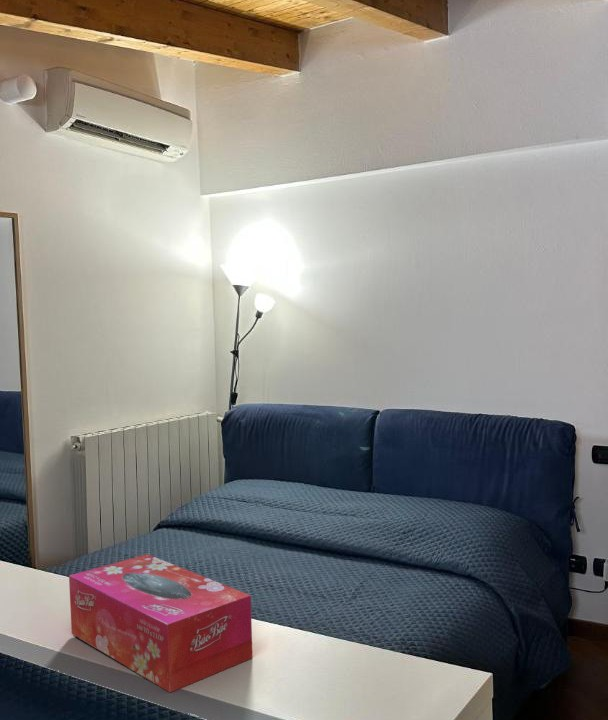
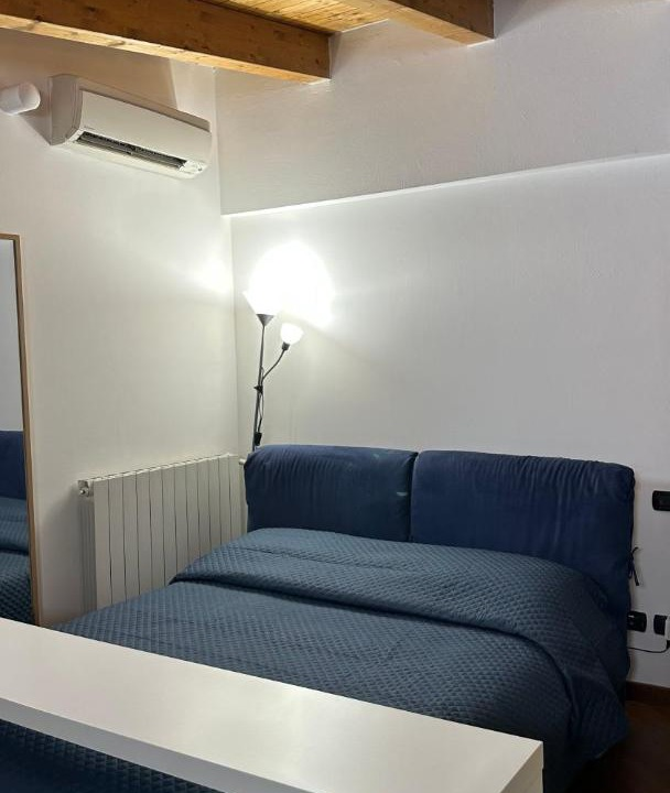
- tissue box (157, 615)
